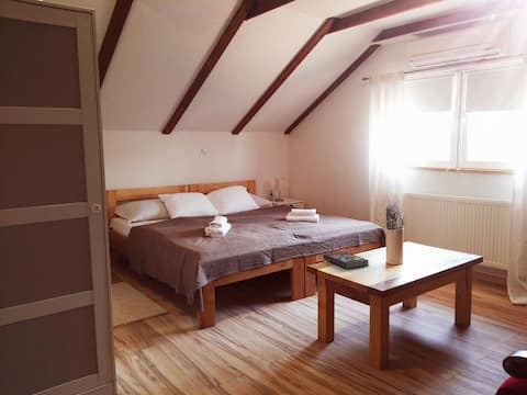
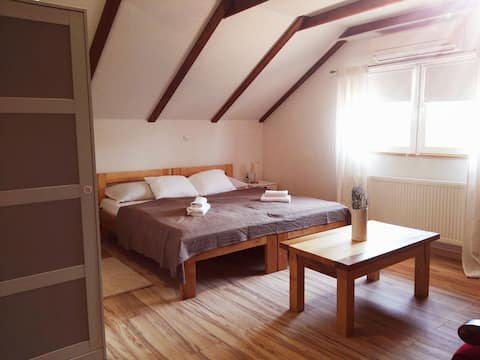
- book (345, 259)
